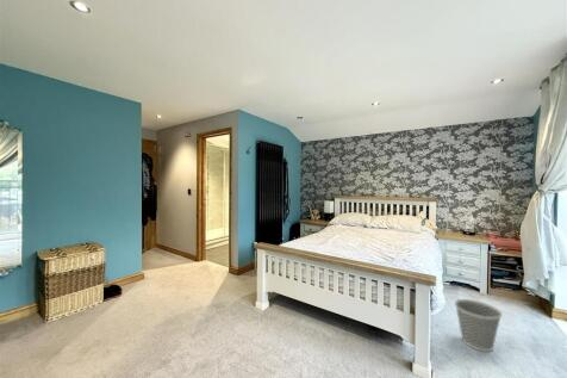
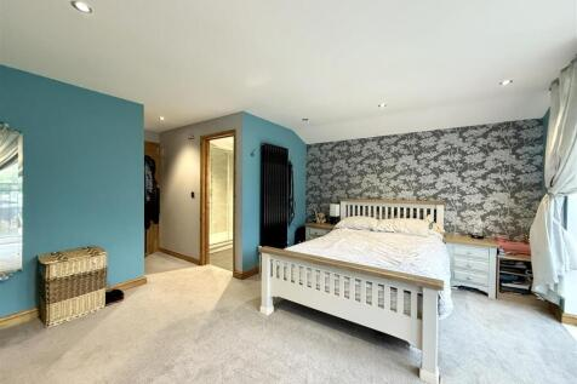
- wastebasket (476, 326)
